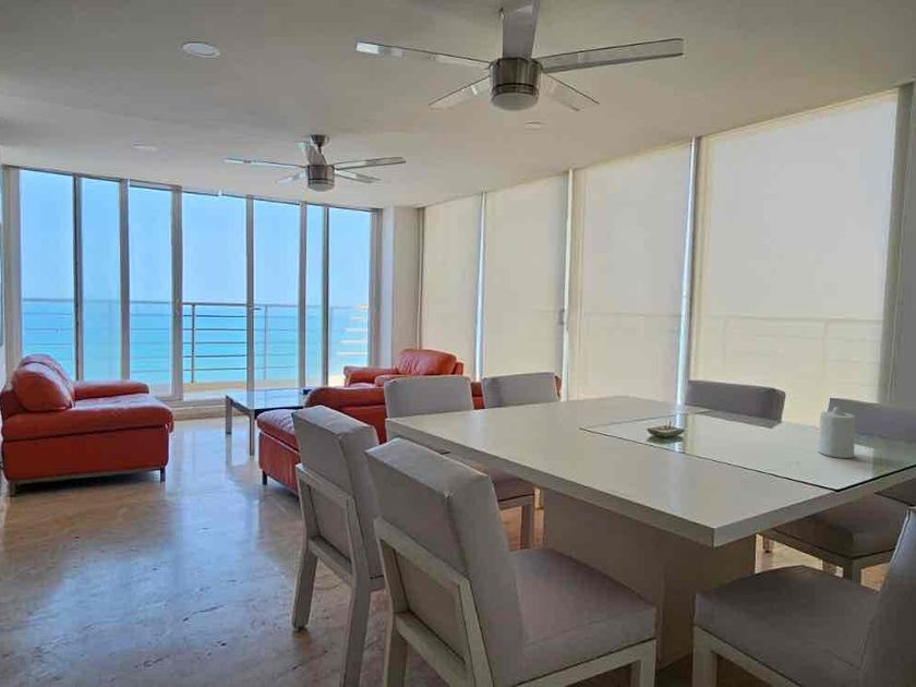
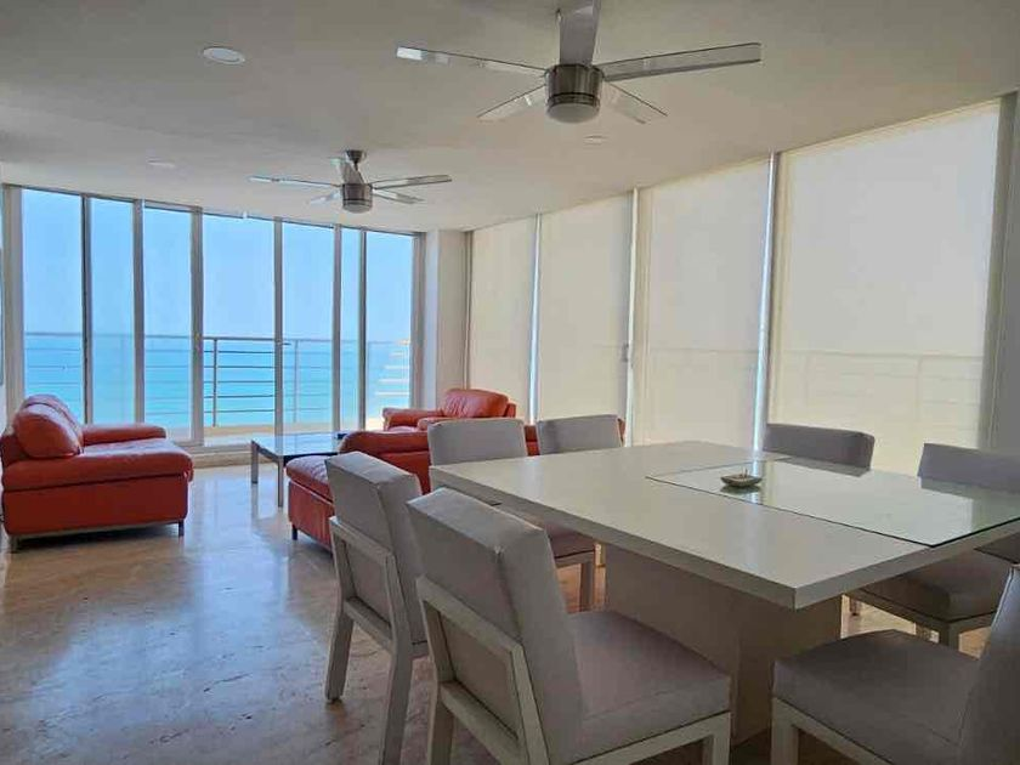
- candle (836, 430)
